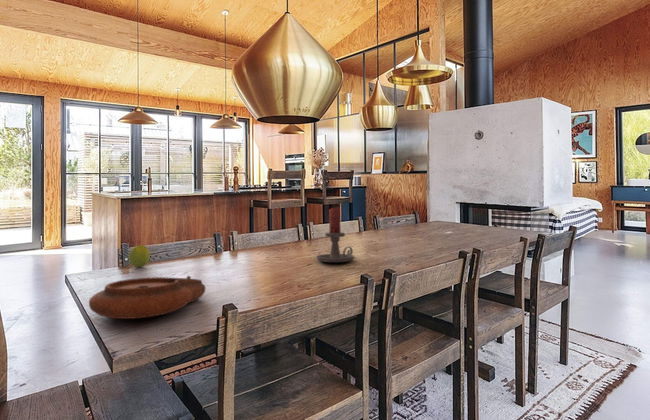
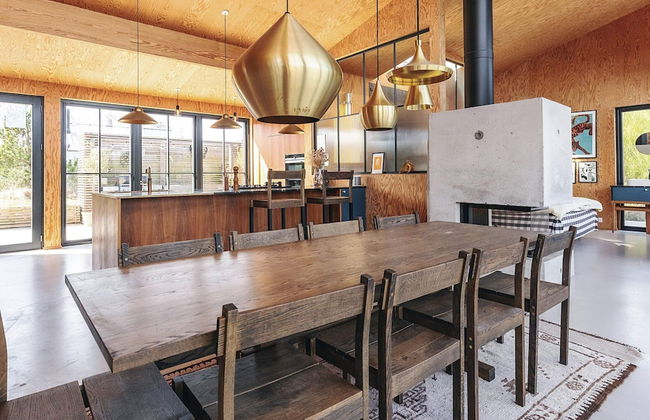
- candle holder (338, 233)
- plate (150, 296)
- fruit (139, 255)
